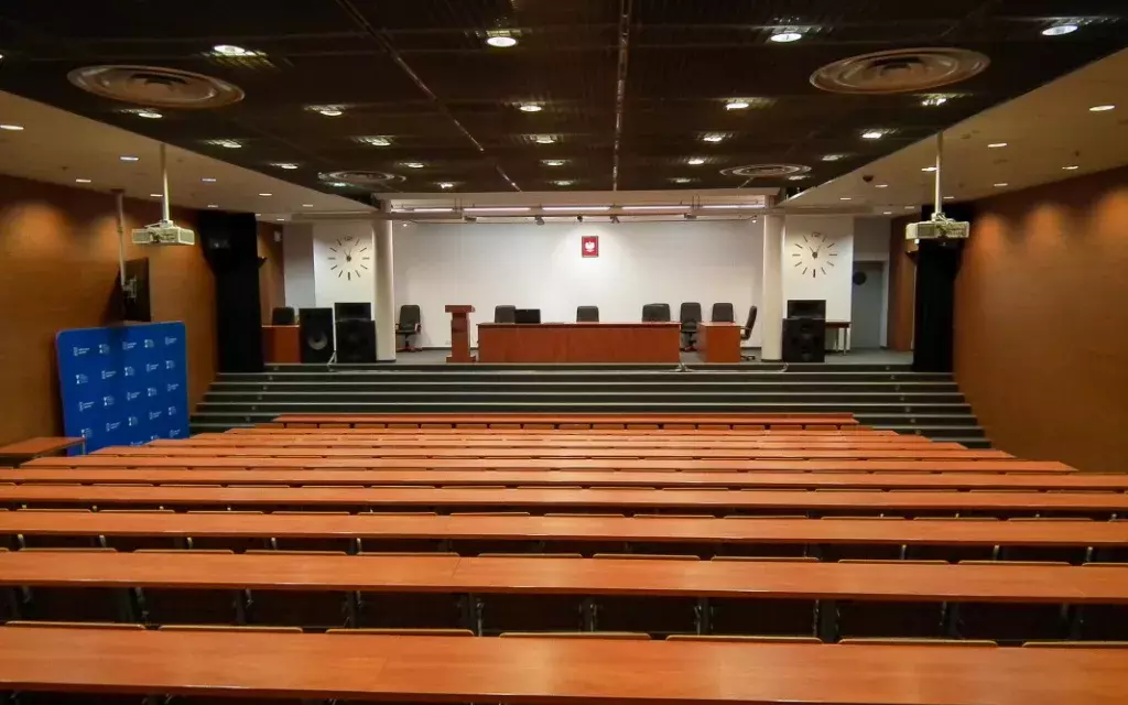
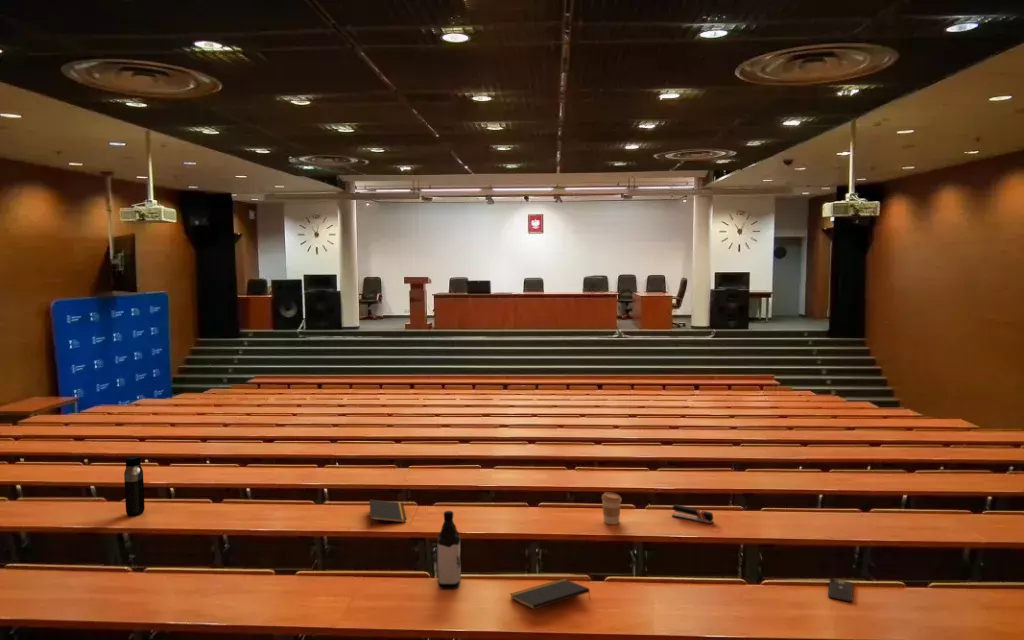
+ notepad (549, 593)
+ coffee cup (611, 507)
+ smartphone (840, 589)
+ notepad (387, 510)
+ stapler (692, 513)
+ water bottle (449, 548)
+ water bottle (134, 485)
